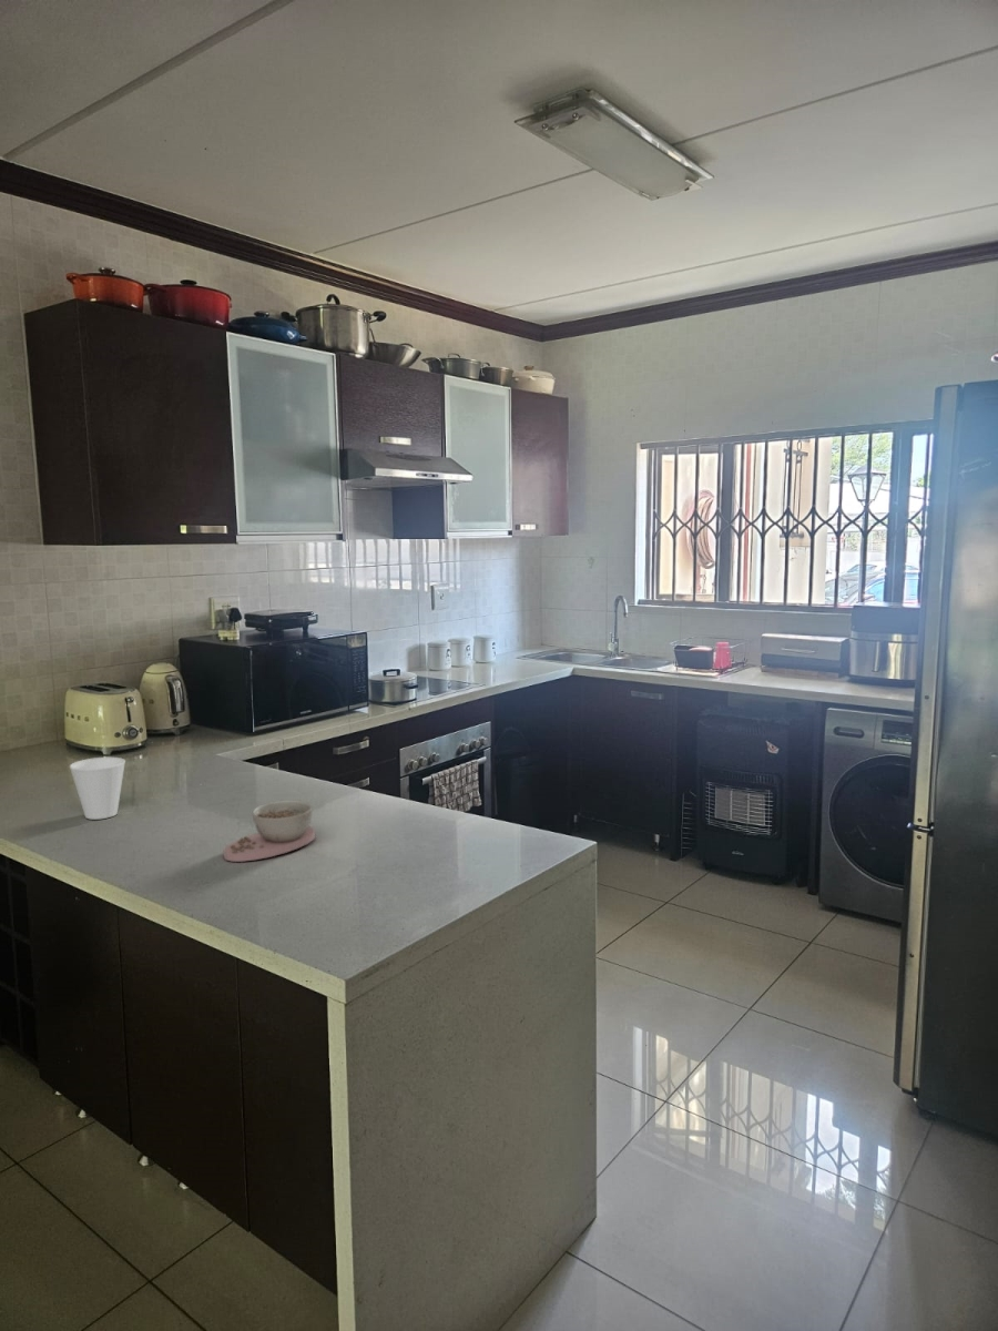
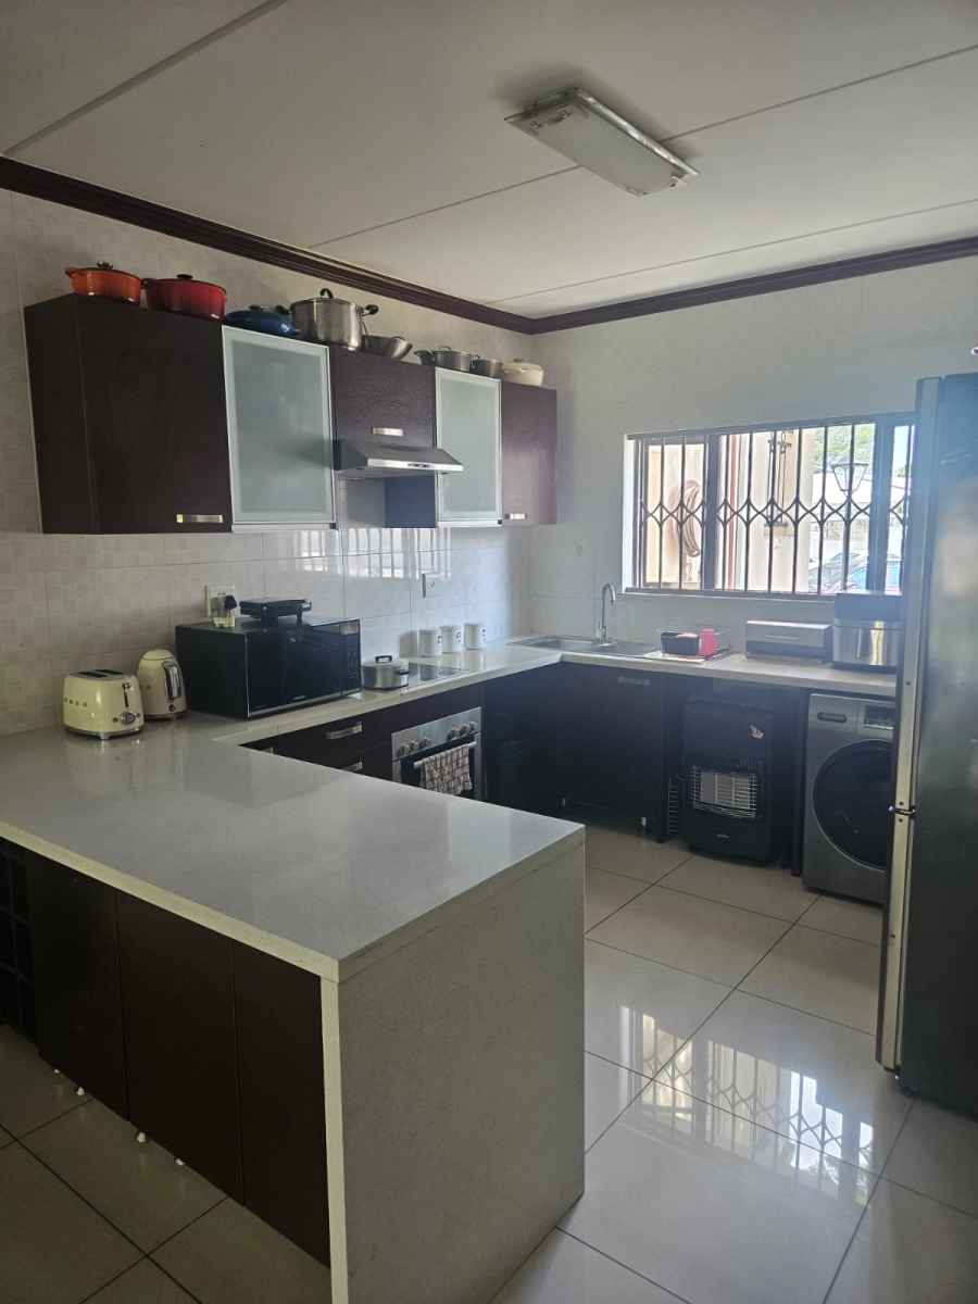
- bowl (271, 829)
- cup (99, 789)
